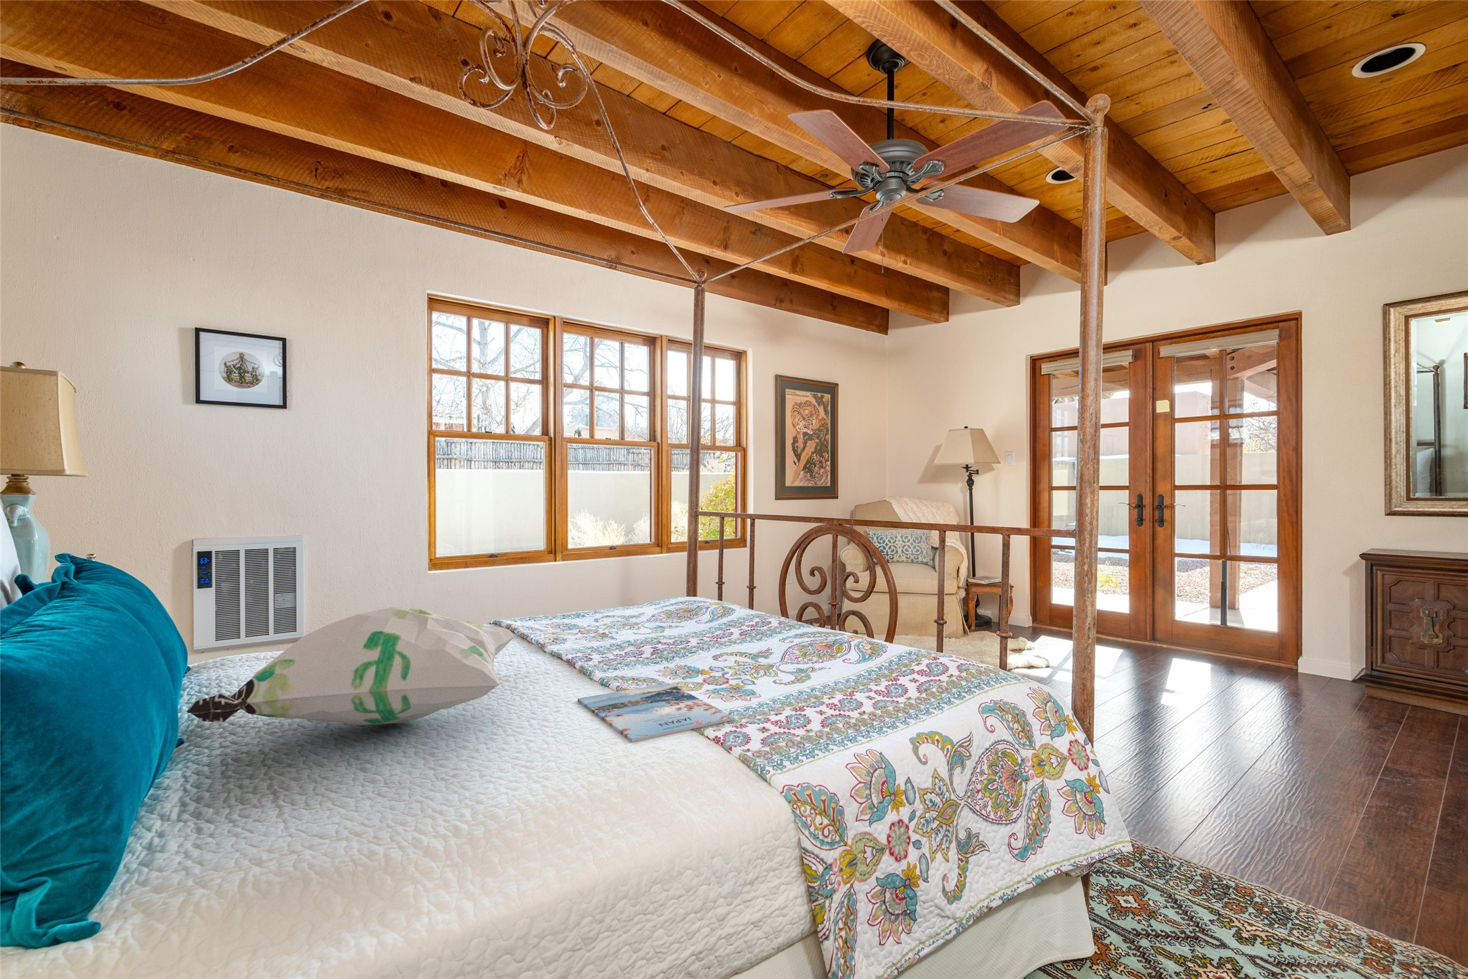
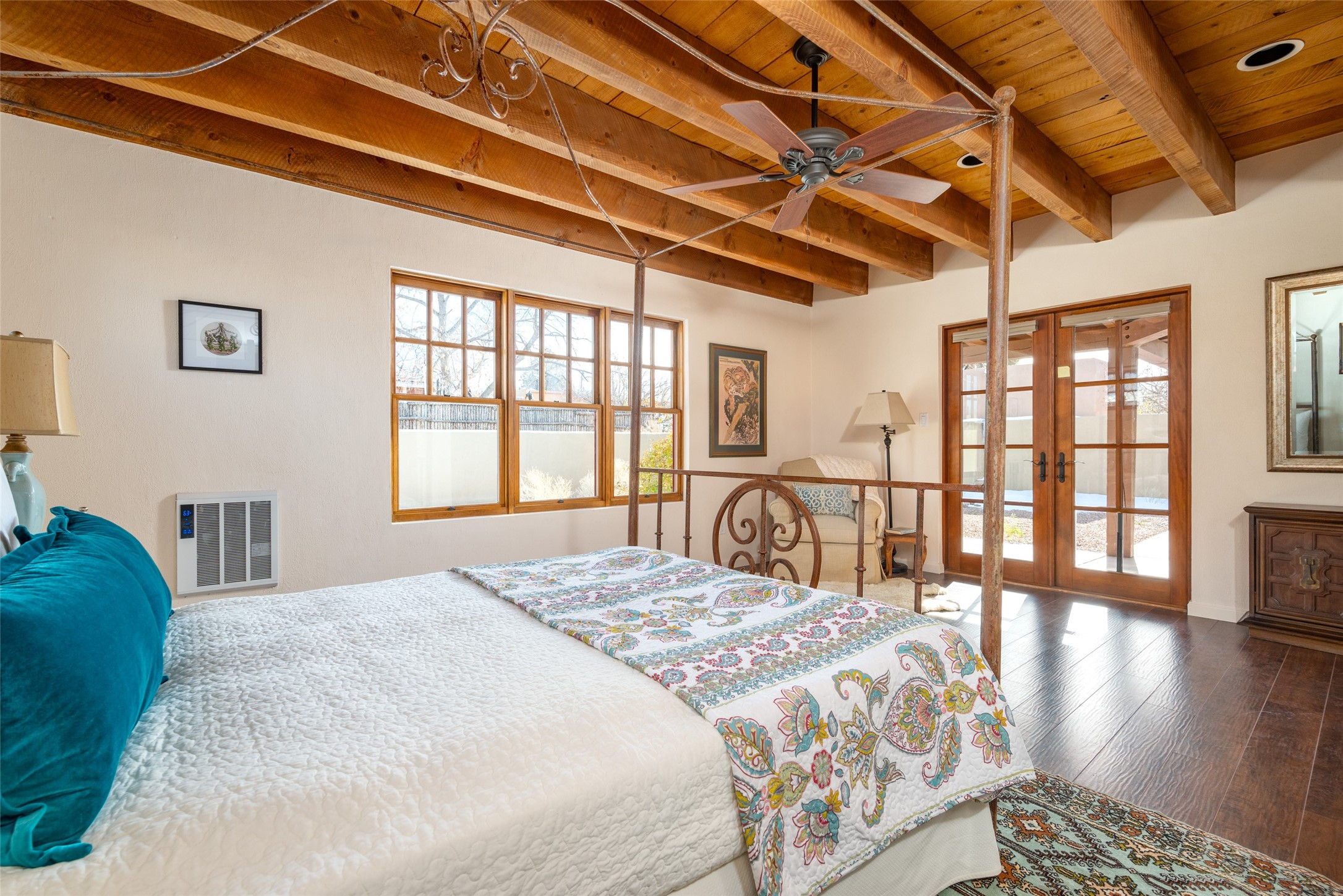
- decorative pillow (384, 667)
- magazine (653, 709)
